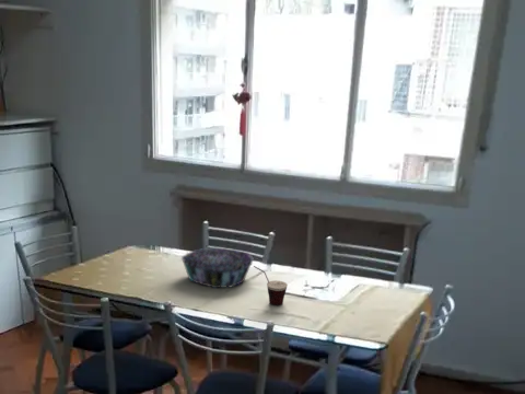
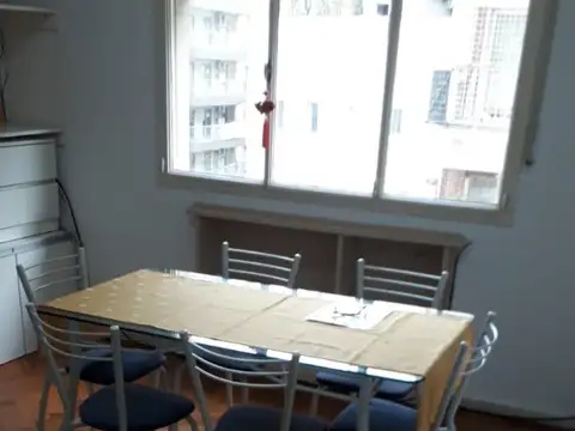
- decorative bowl (217, 268)
- cup (269, 285)
